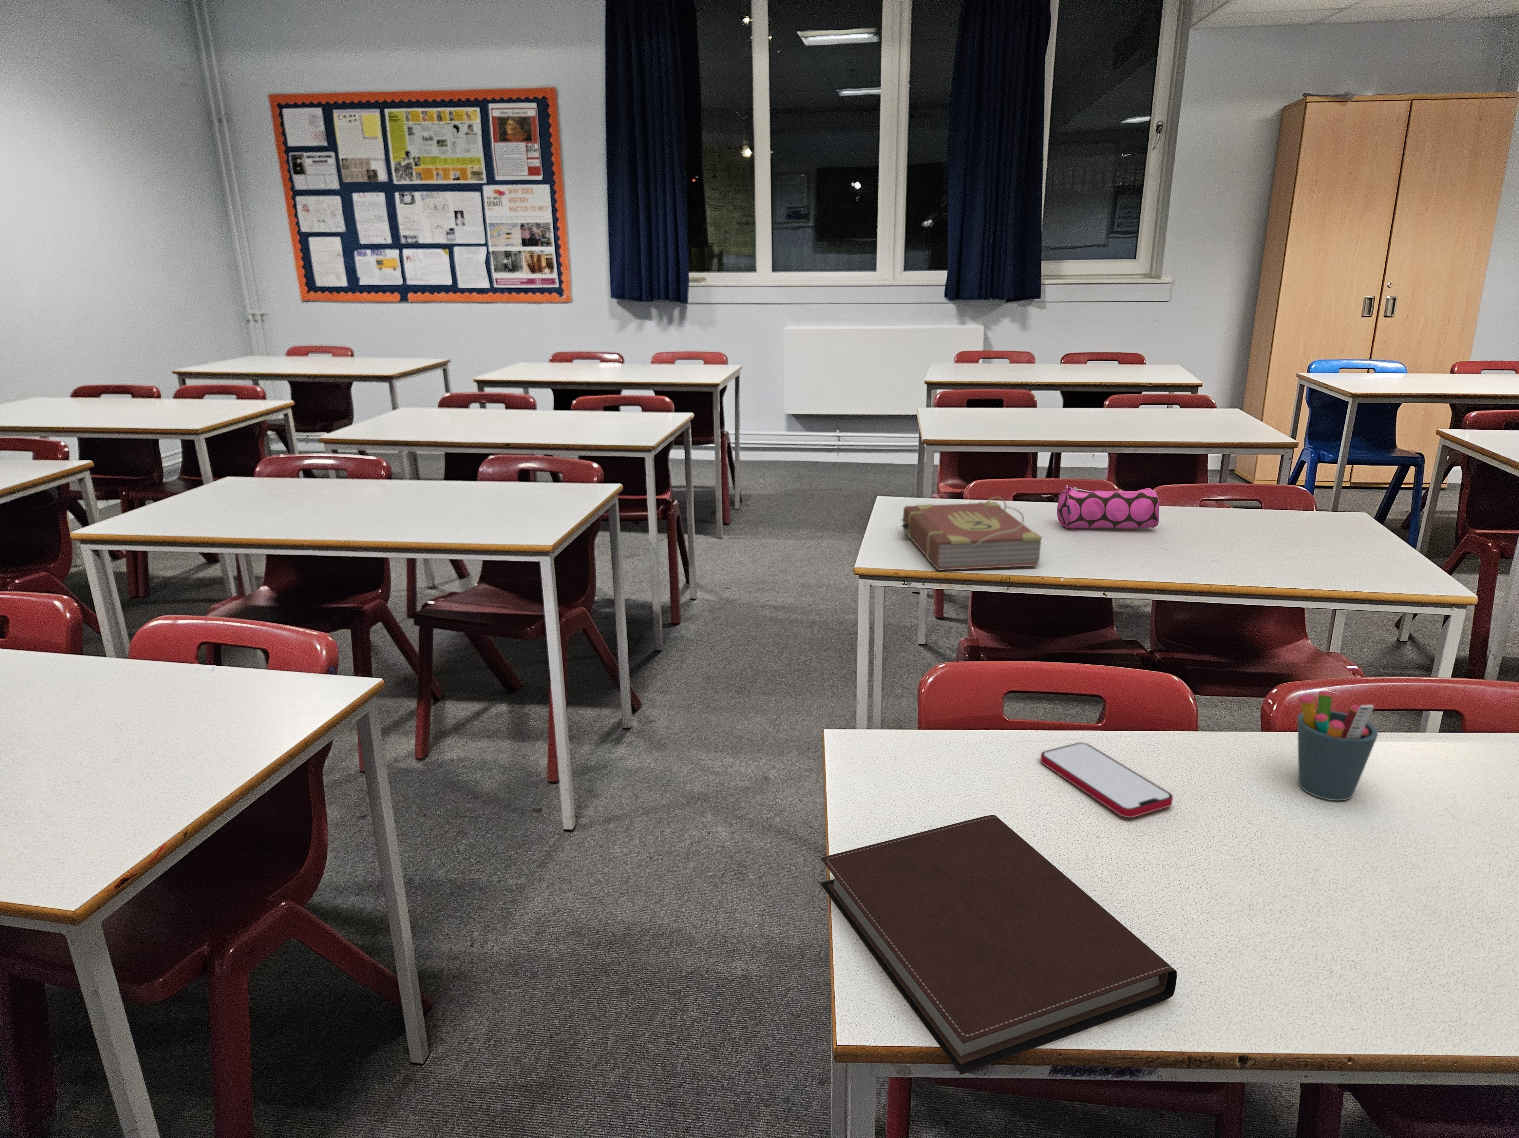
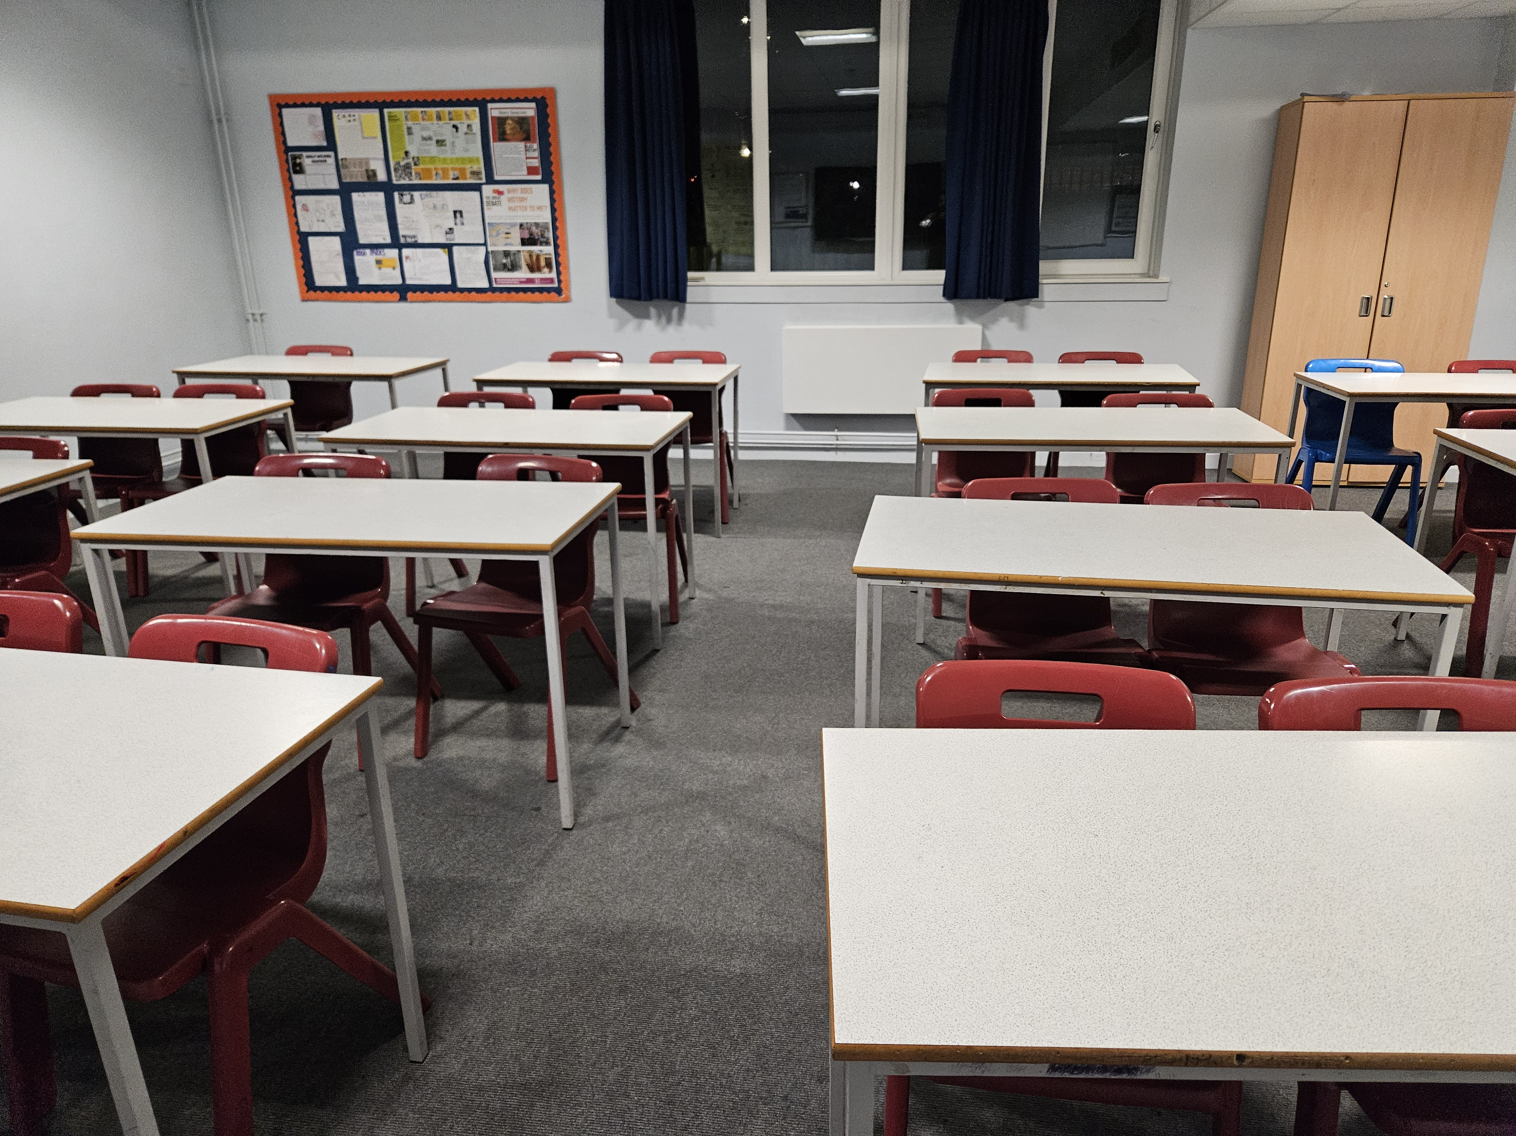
- book (966, 515)
- notebook (982, 922)
- pencil case (1109, 507)
- smartphone (1104, 777)
- pen holder (1332, 739)
